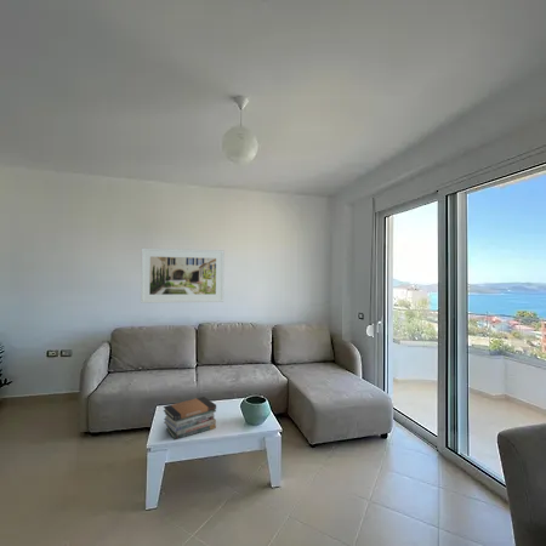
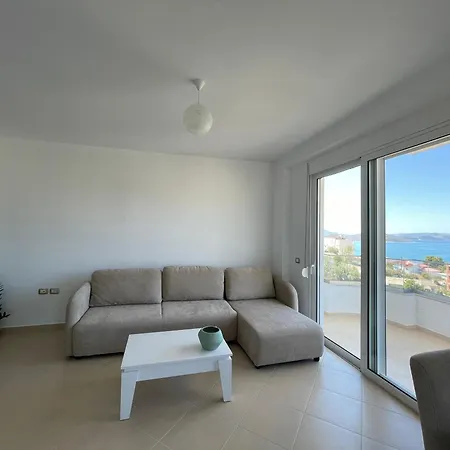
- book stack (189, 416)
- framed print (183, 275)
